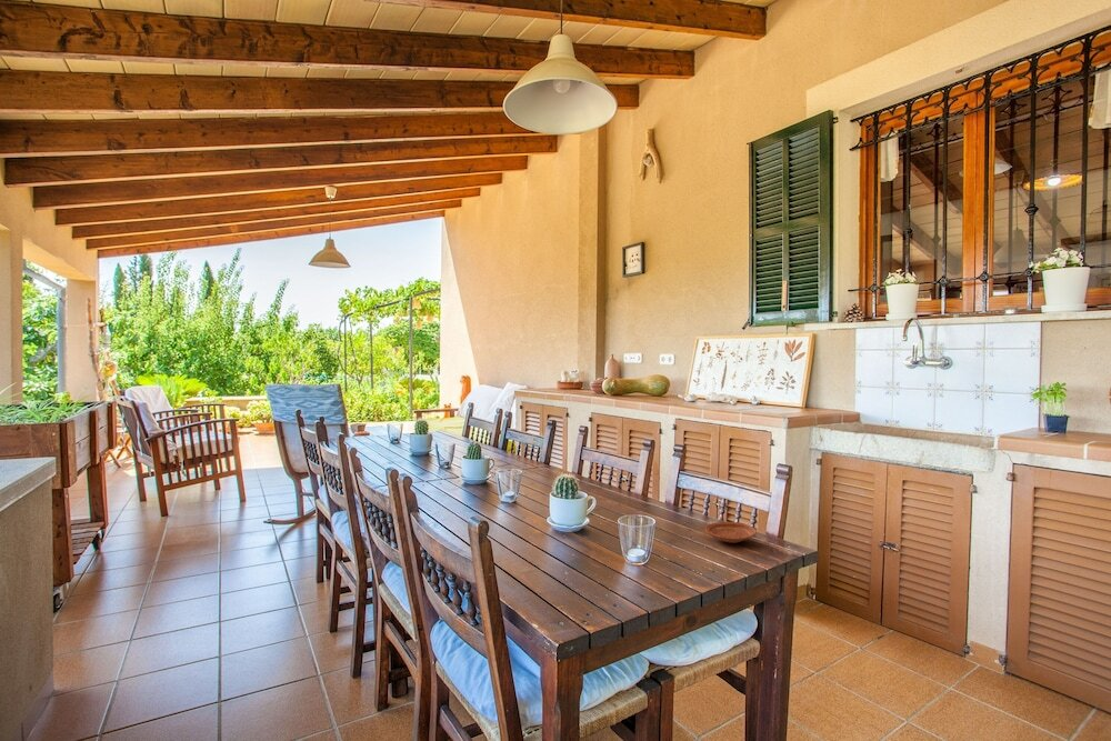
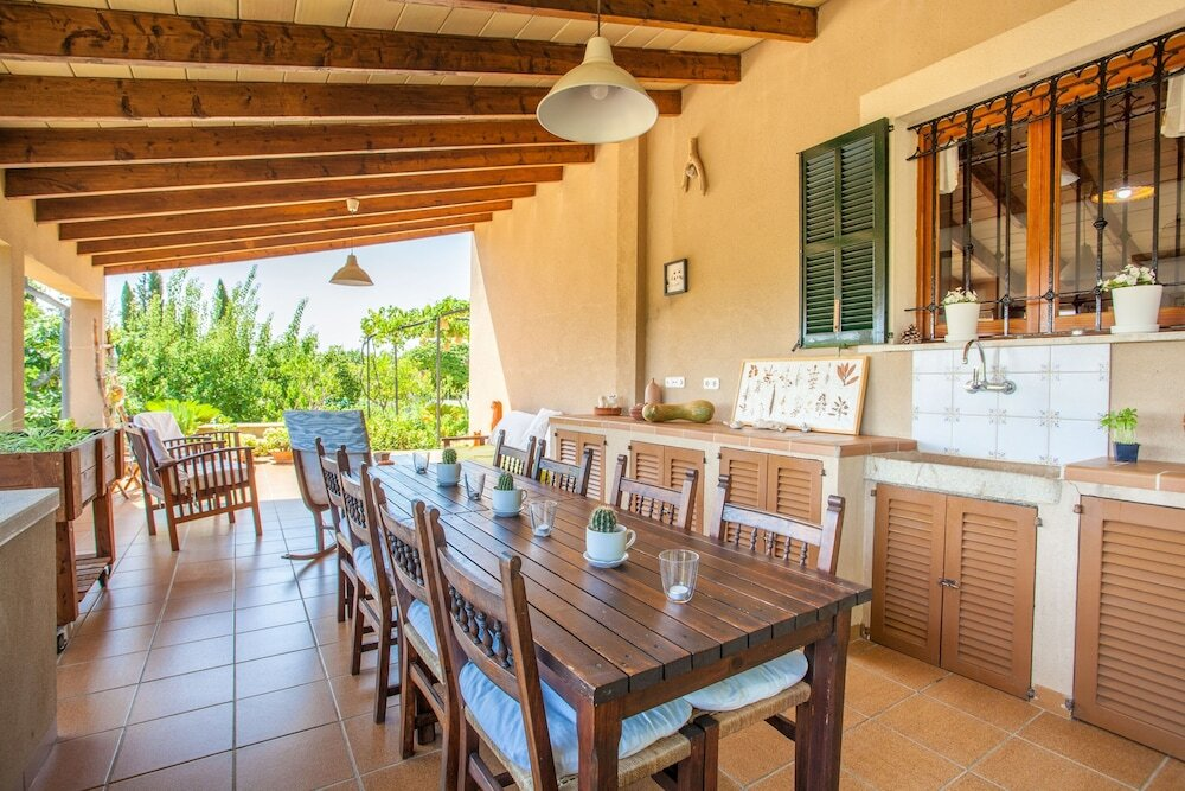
- plate (730, 533)
